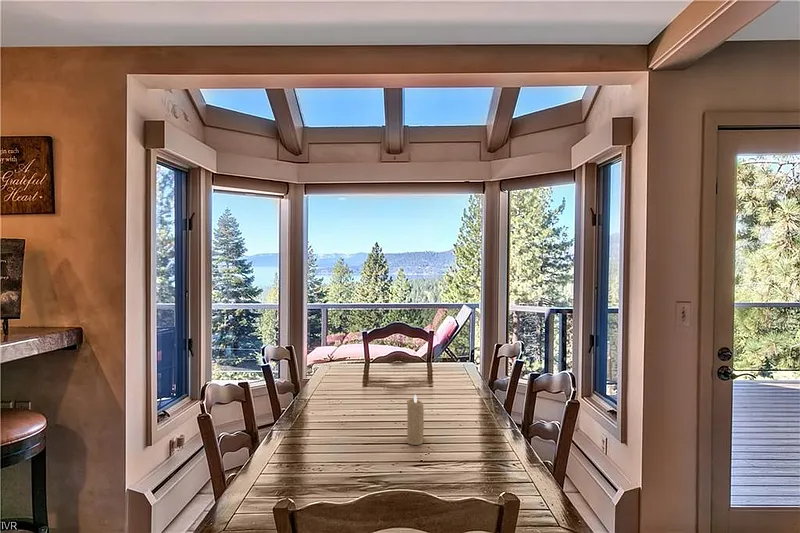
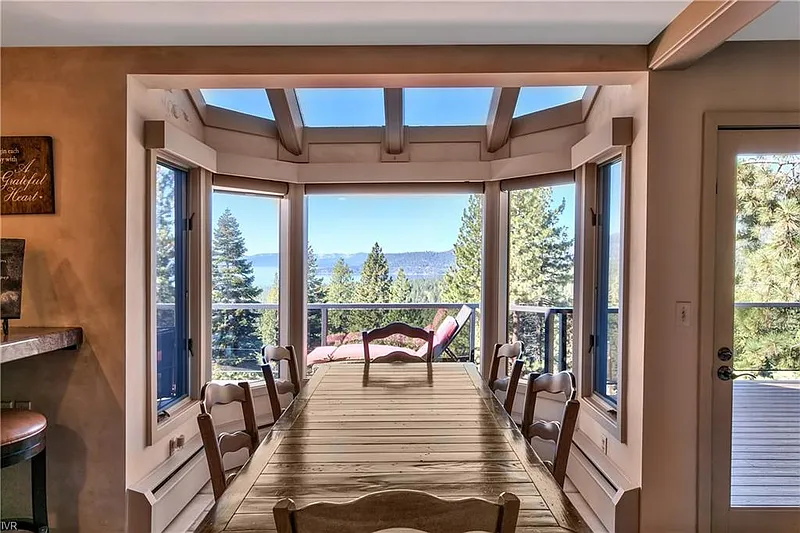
- candle (415, 415)
